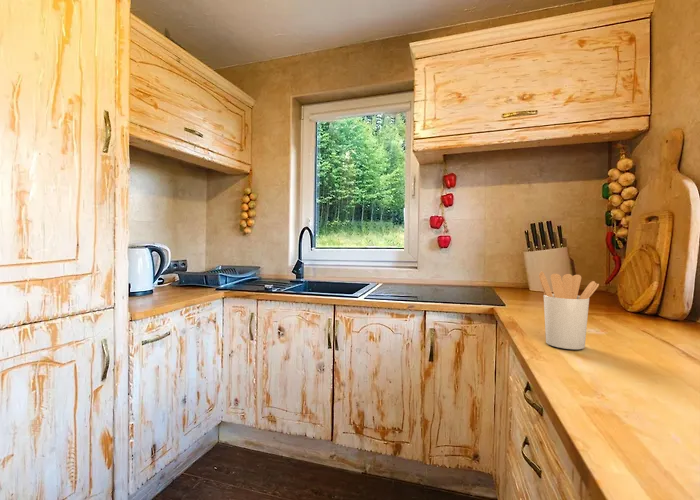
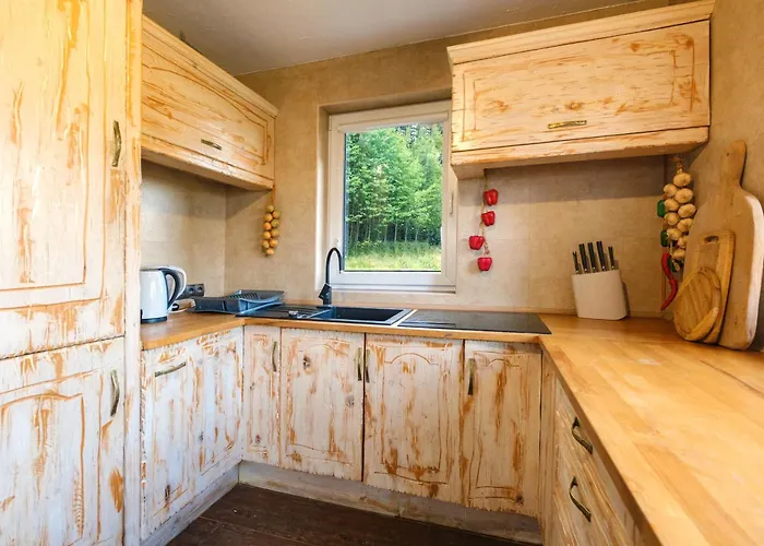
- utensil holder (565, 307)
